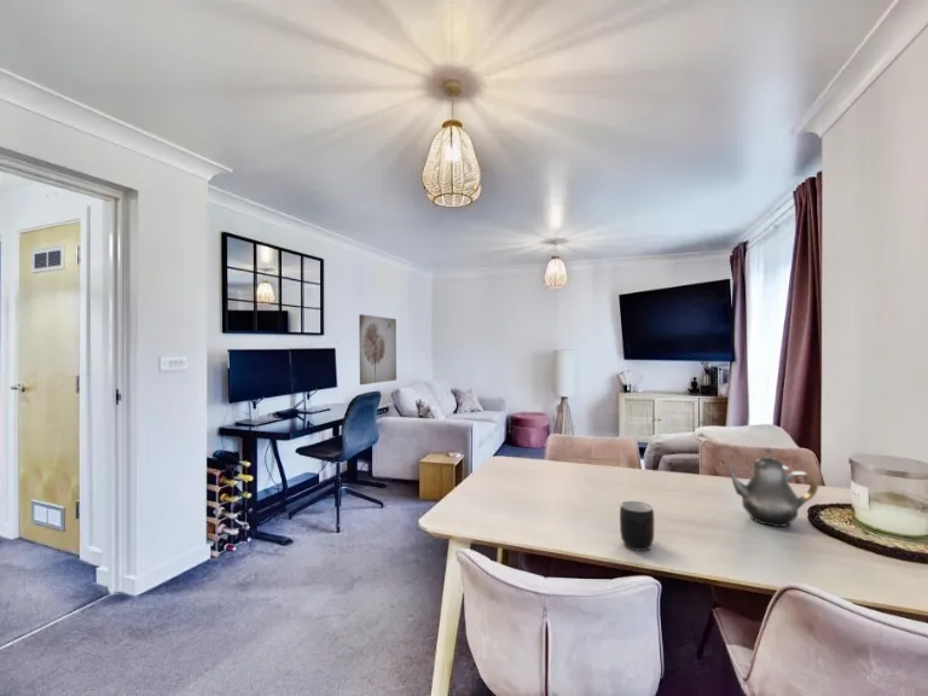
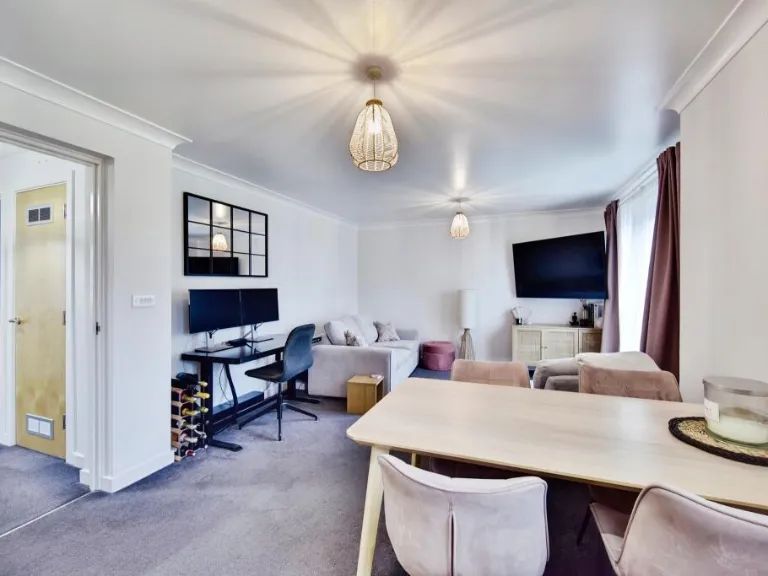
- teapot (770, 483)
- mug (637, 523)
- wall art (378, 349)
